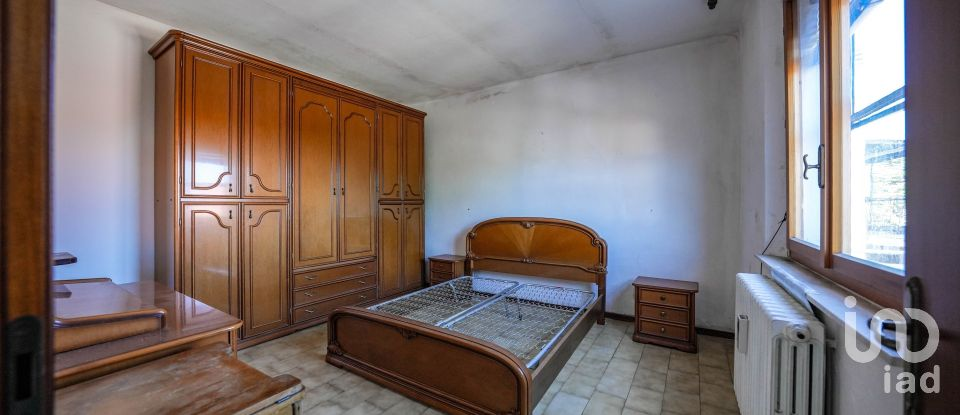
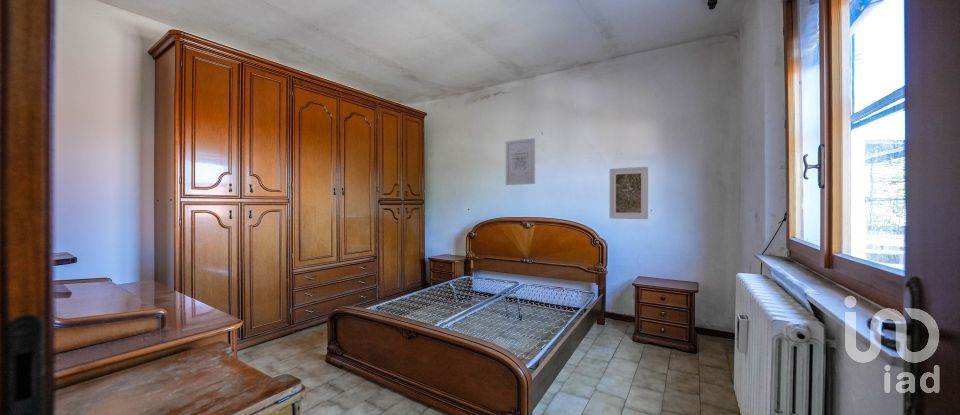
+ wall art (520, 162)
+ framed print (628, 193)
